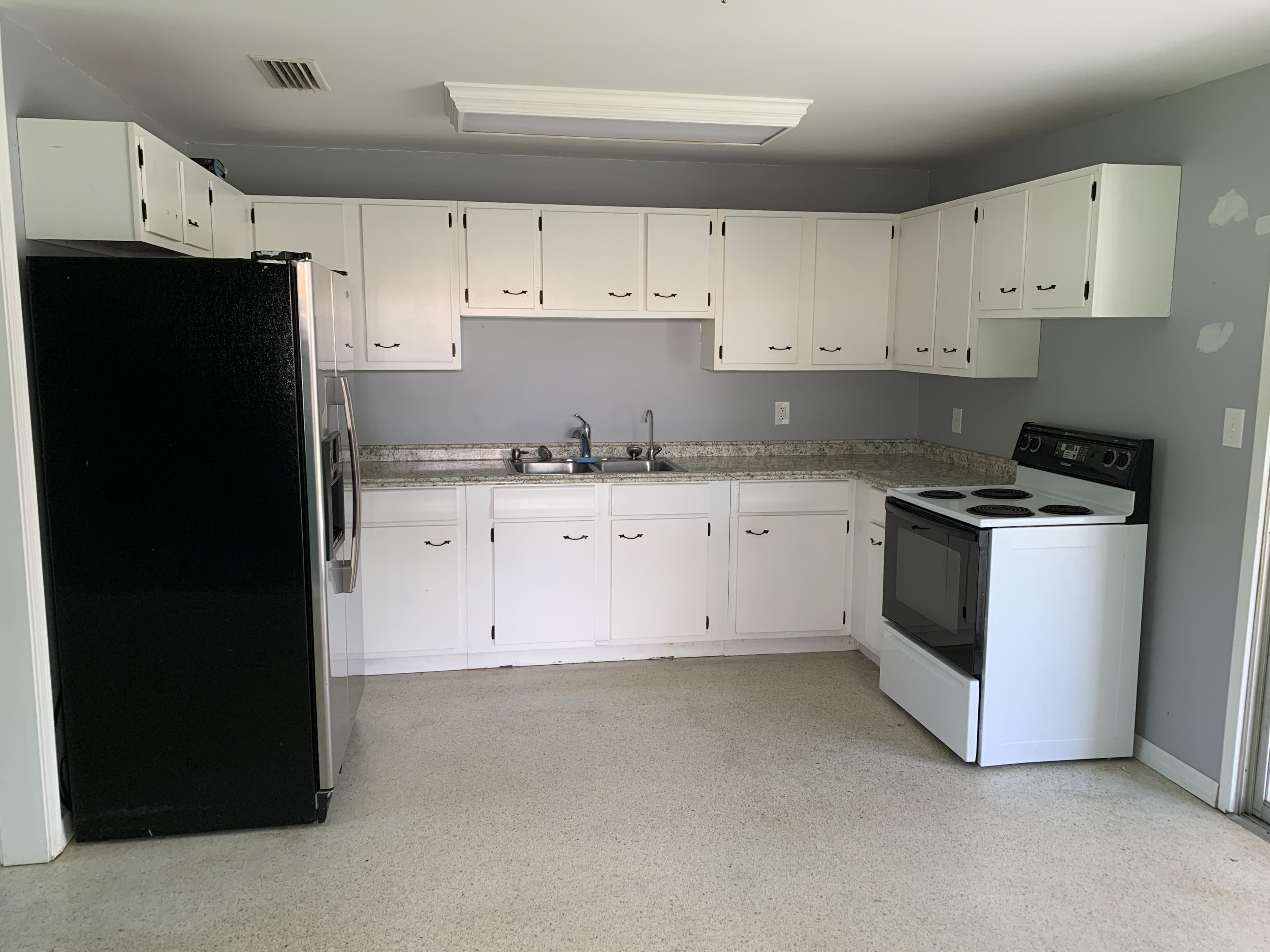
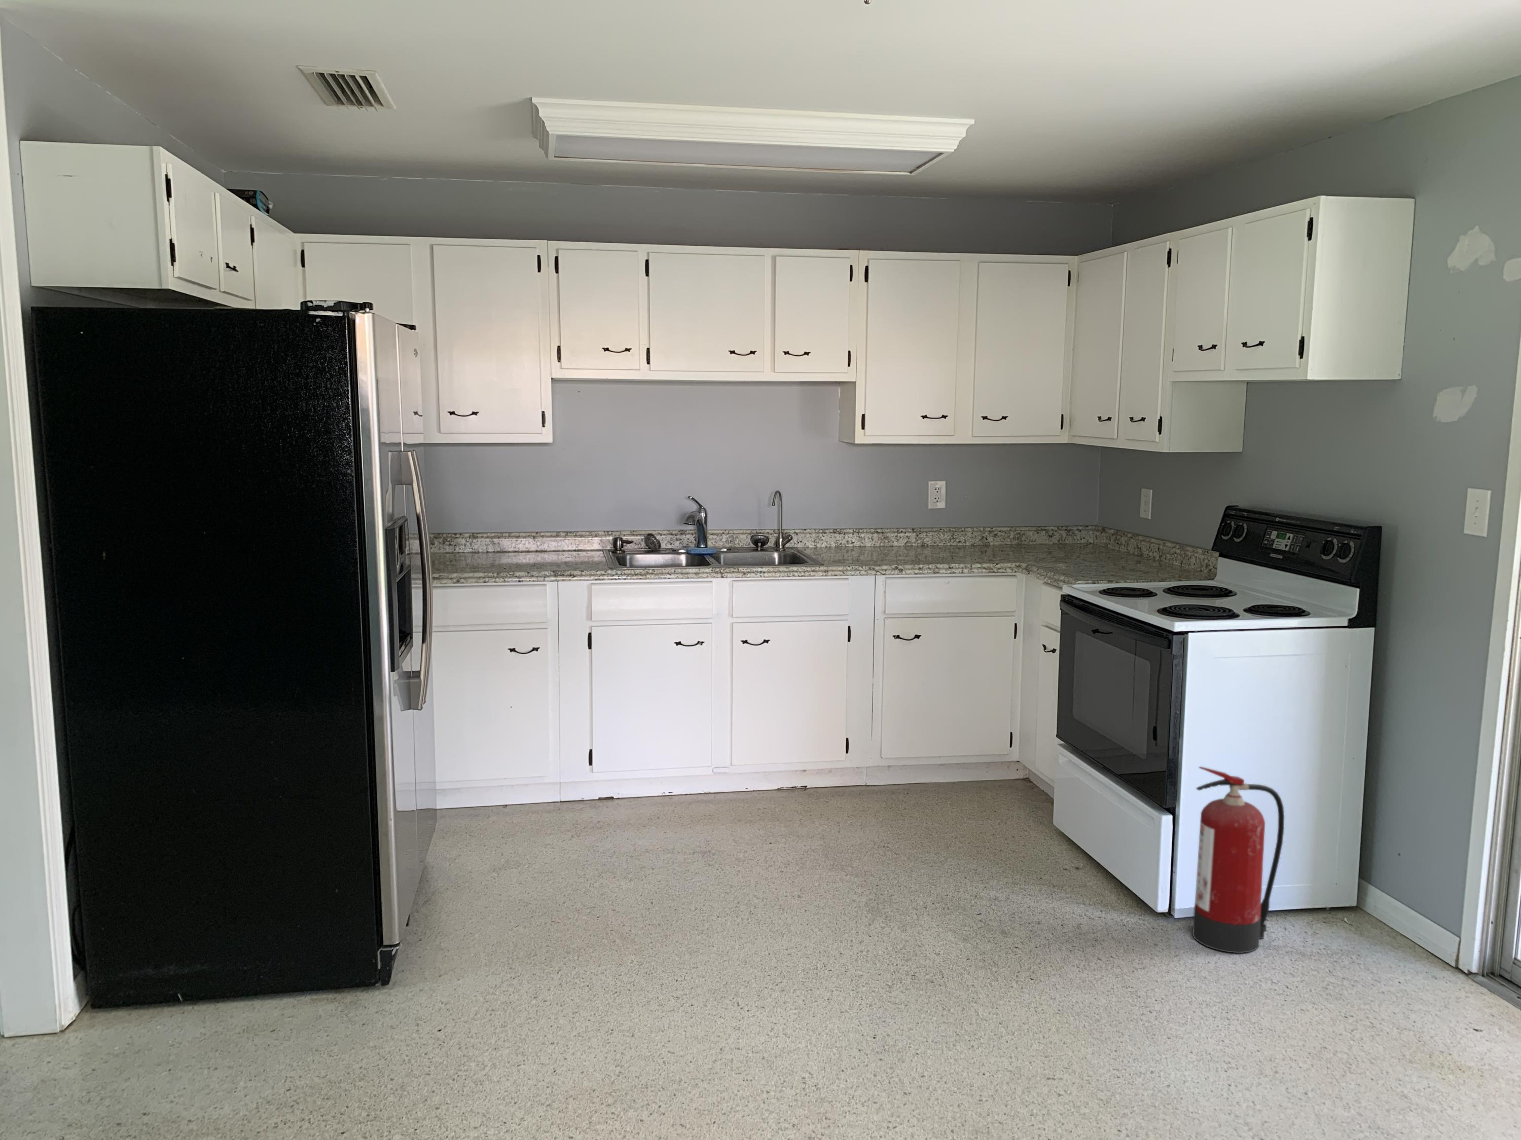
+ fire extinguisher (1238, 853)
